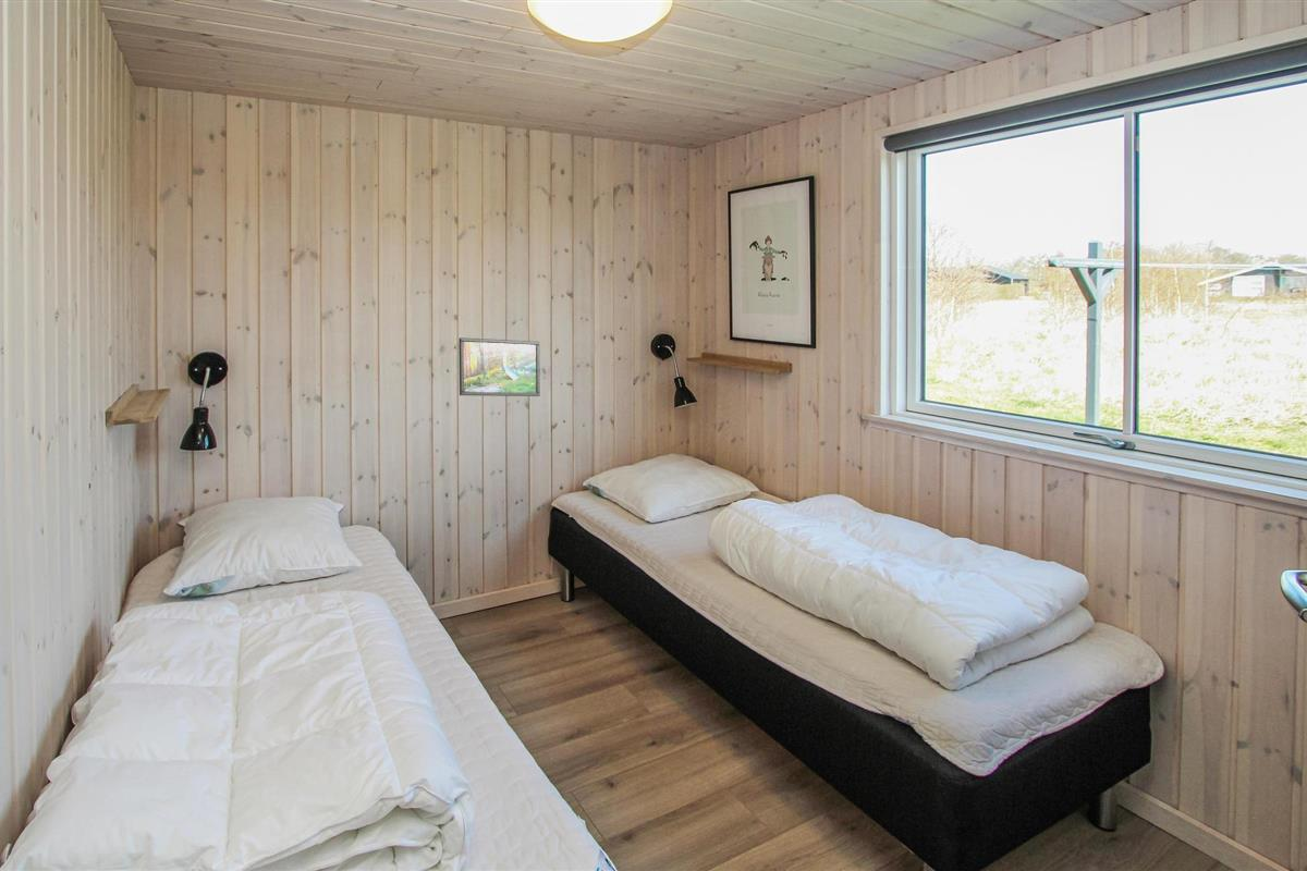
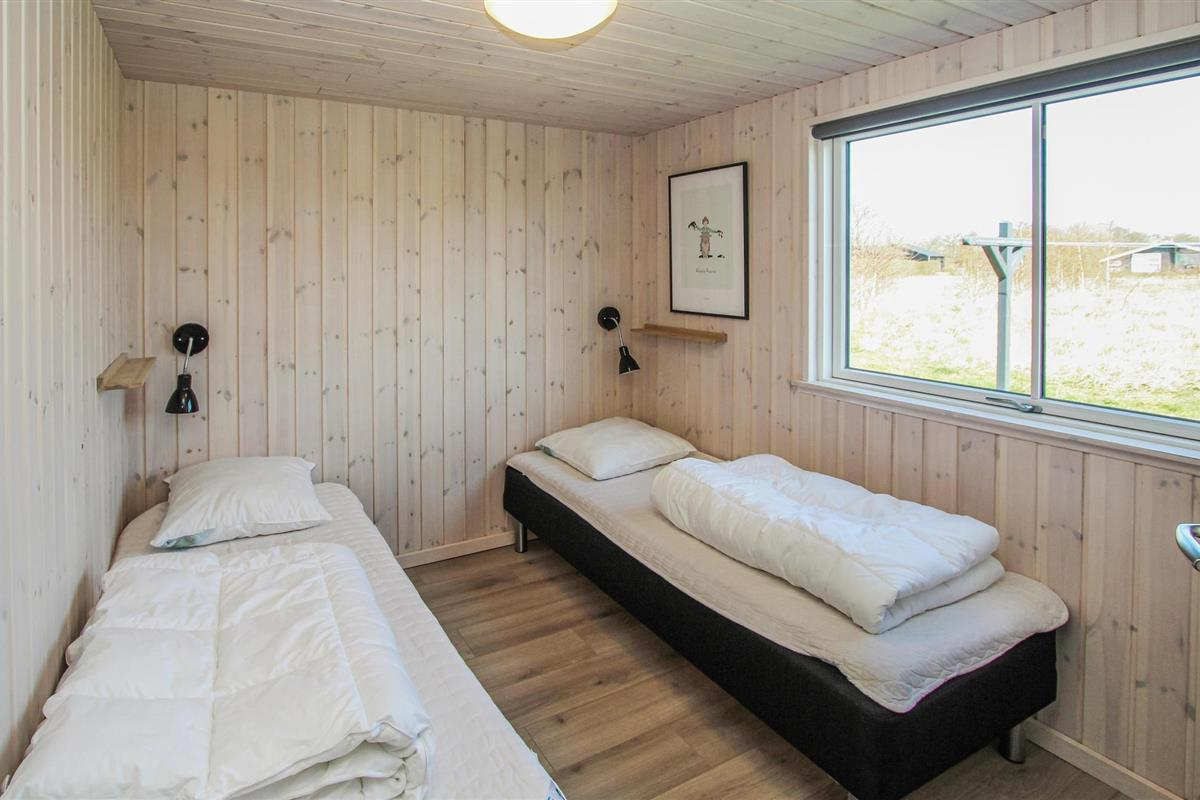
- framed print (500, 367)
